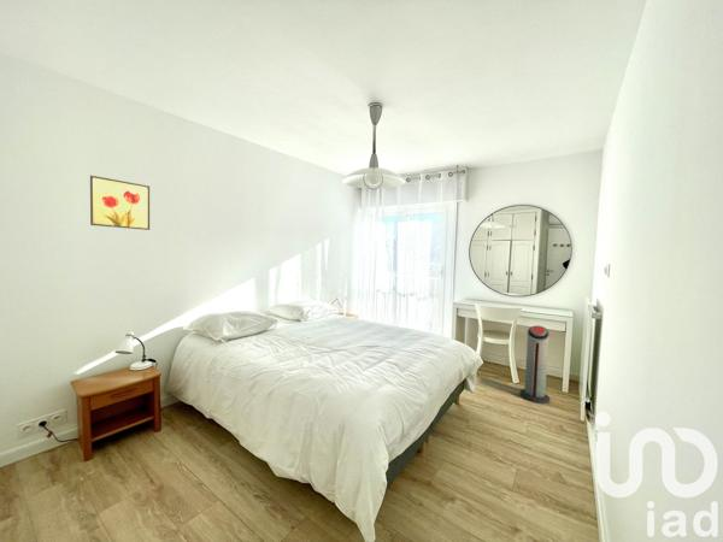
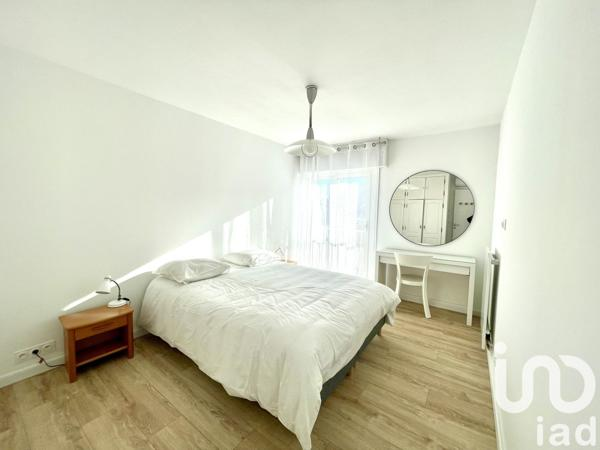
- wall art (120, 204)
- air purifier (536, 361)
